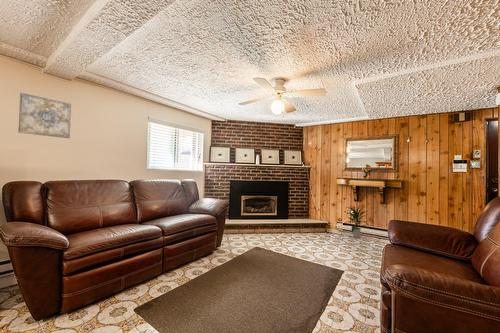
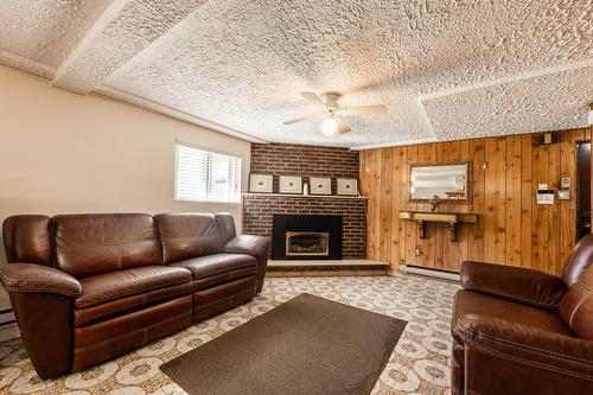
- indoor plant (356, 220)
- wall art (46, 117)
